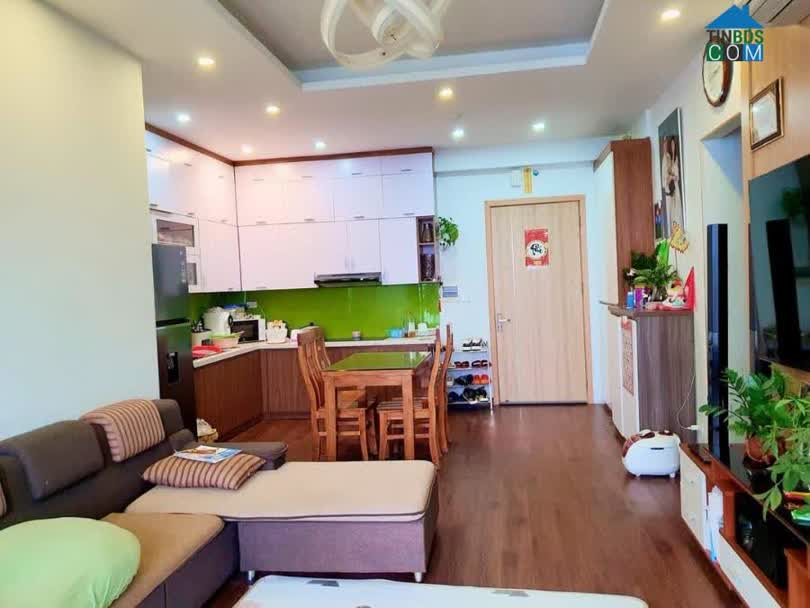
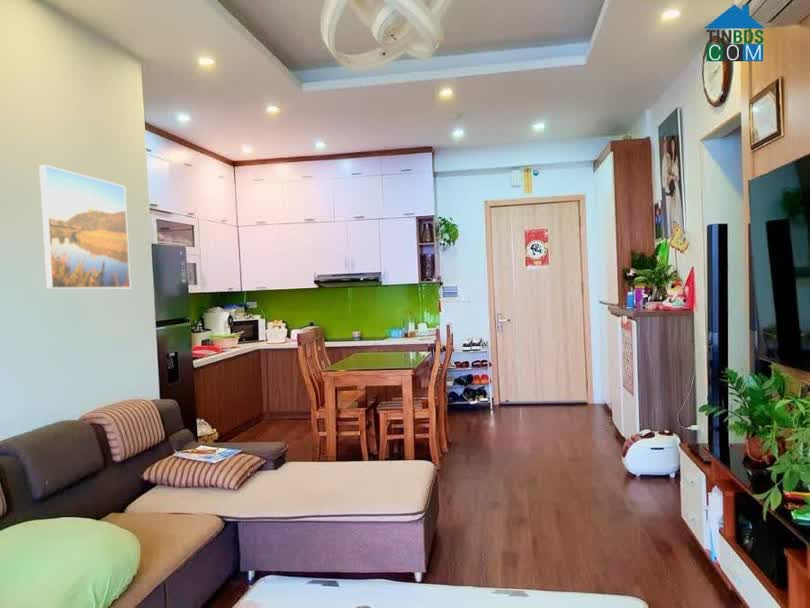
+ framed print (89, 232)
